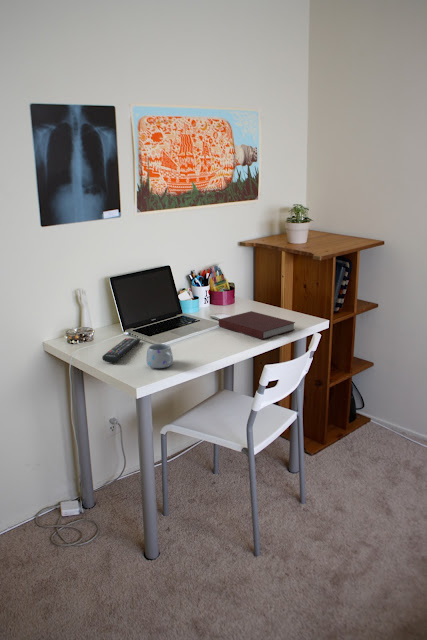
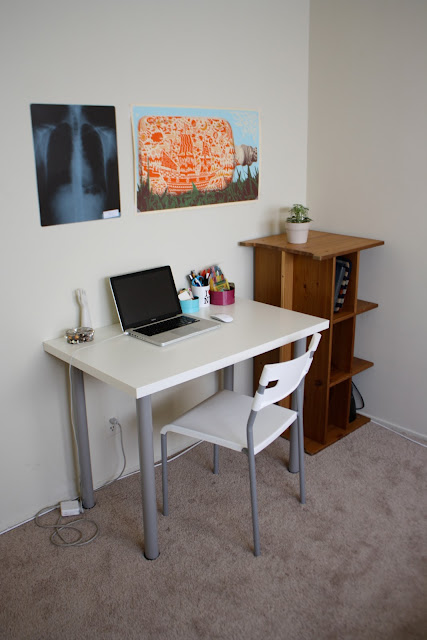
- notebook (256, 324)
- mug (162, 357)
- remote control (122, 349)
